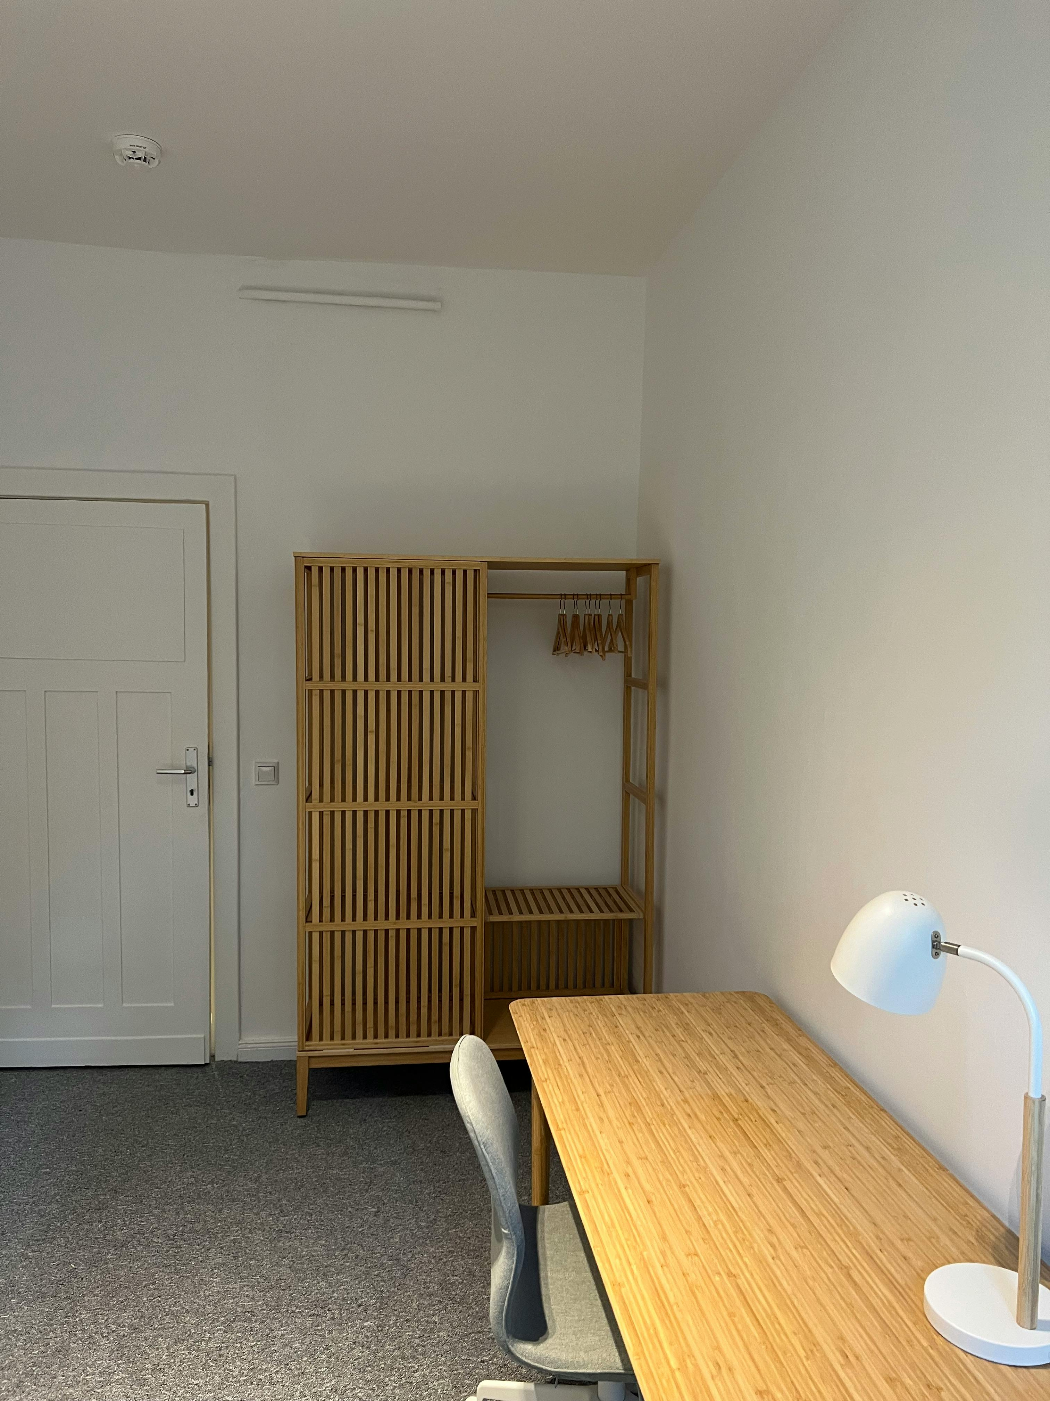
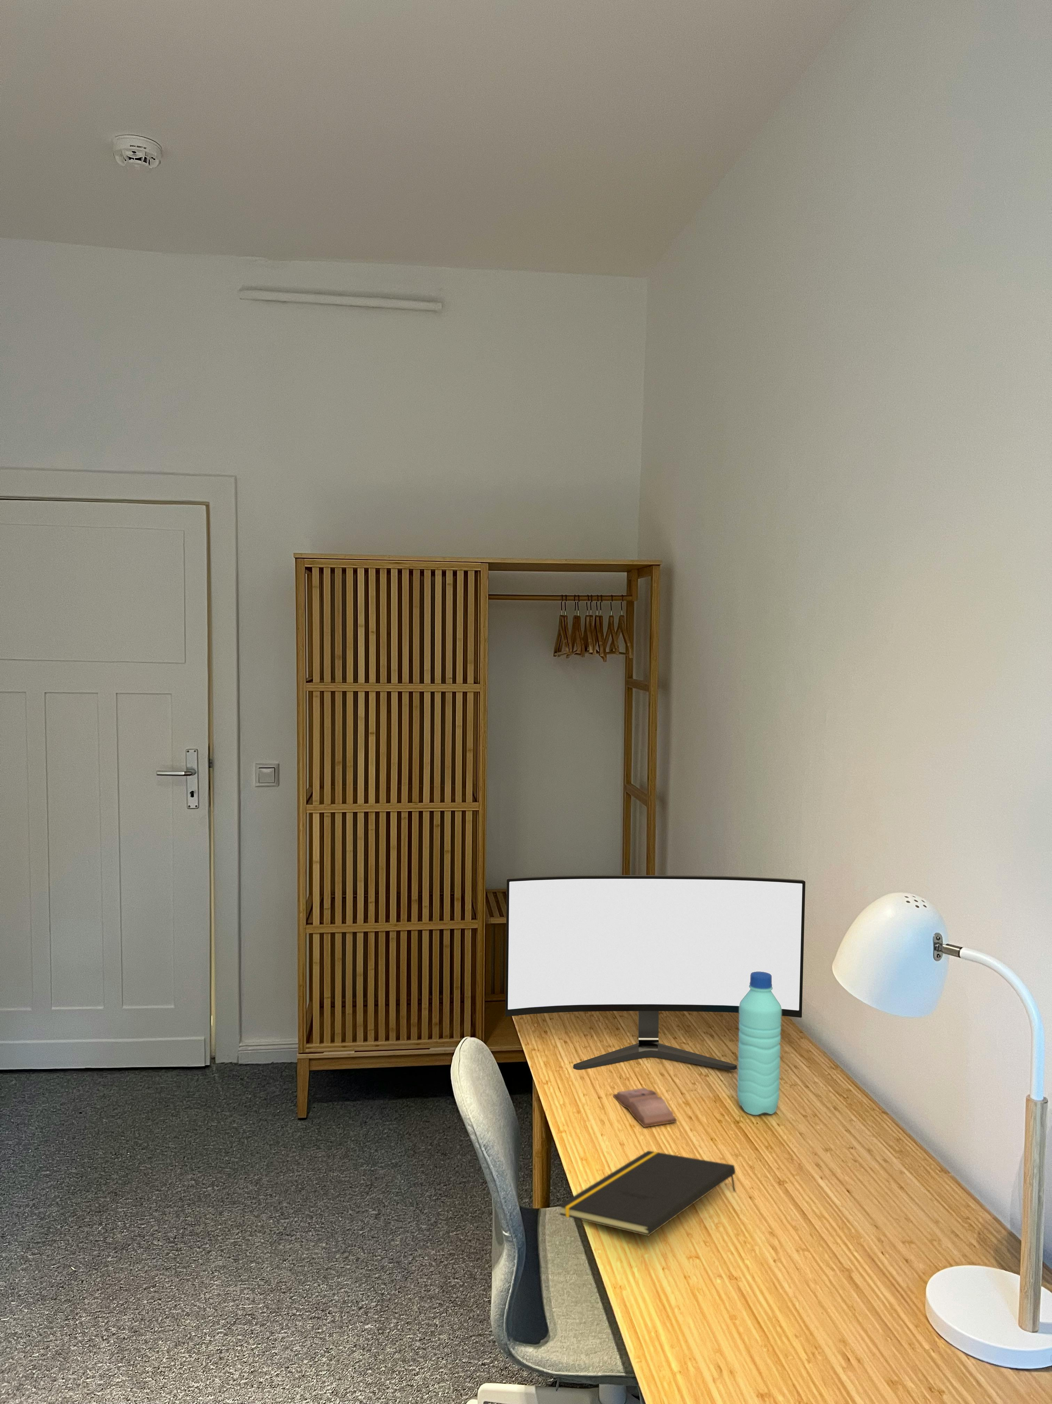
+ notepad (649, 1190)
+ water bottle (759, 1041)
+ monitor (653, 968)
+ book (644, 1103)
